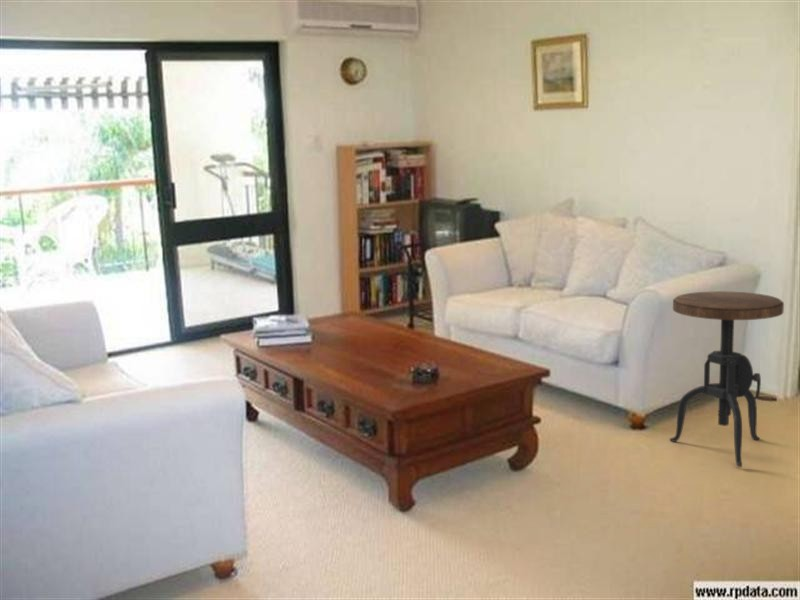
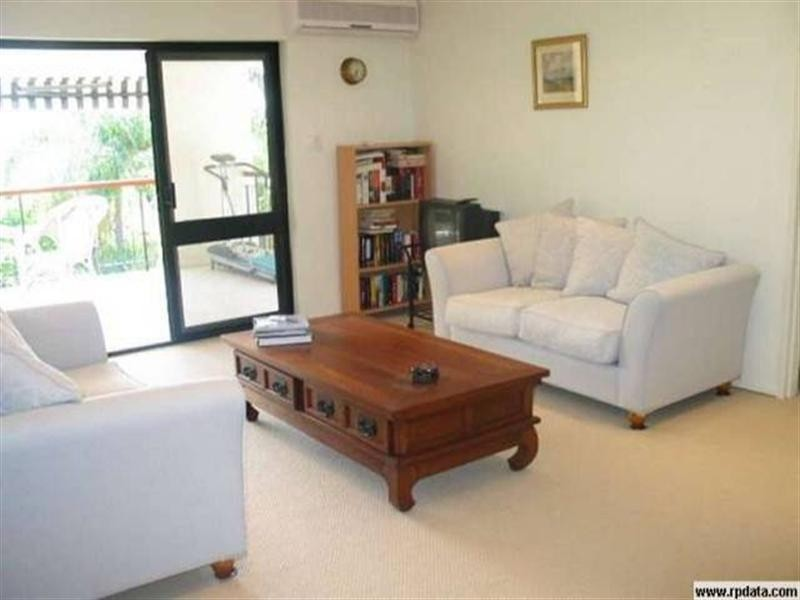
- side table (723, 375)
